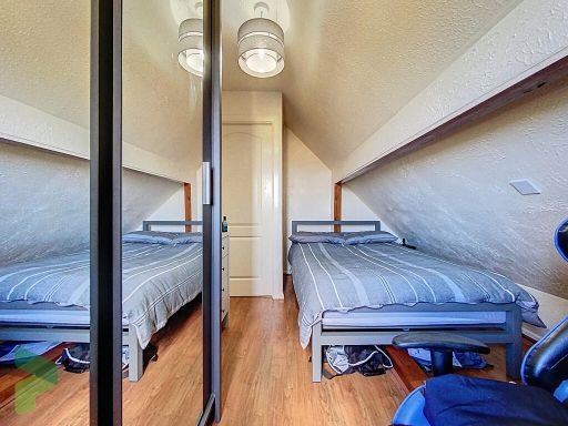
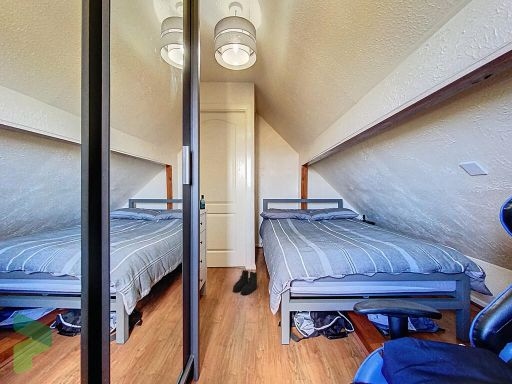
+ boots (245, 280)
